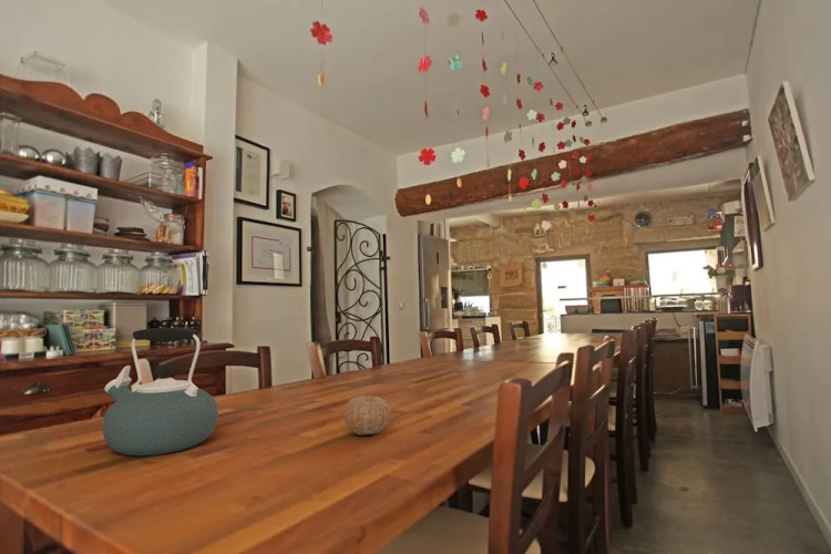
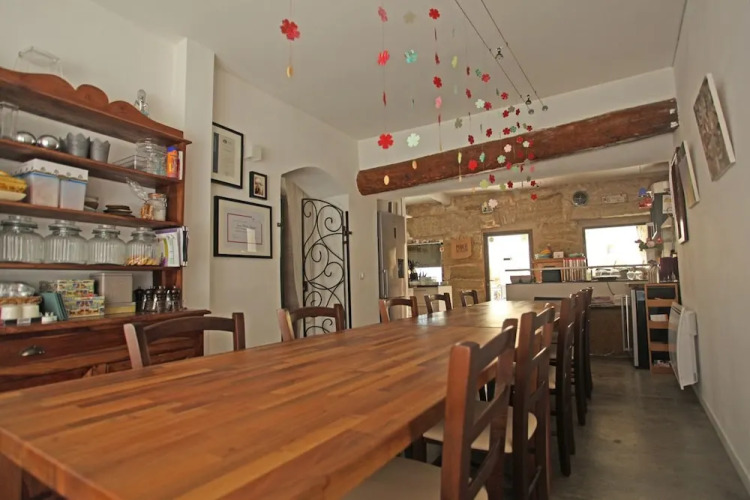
- kettle (155, 384)
- fruit (367, 414)
